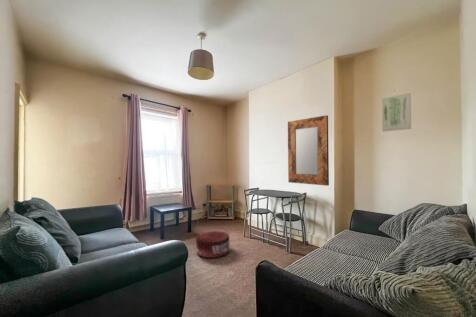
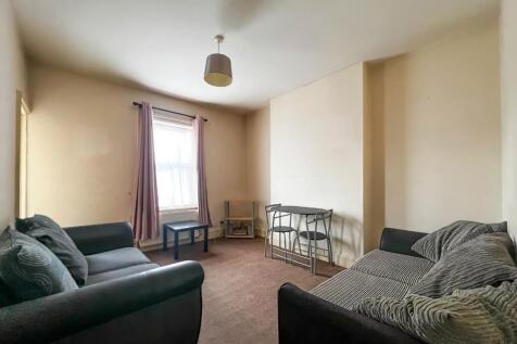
- pouf (213, 242)
- home mirror (306, 151)
- wall art (396, 113)
